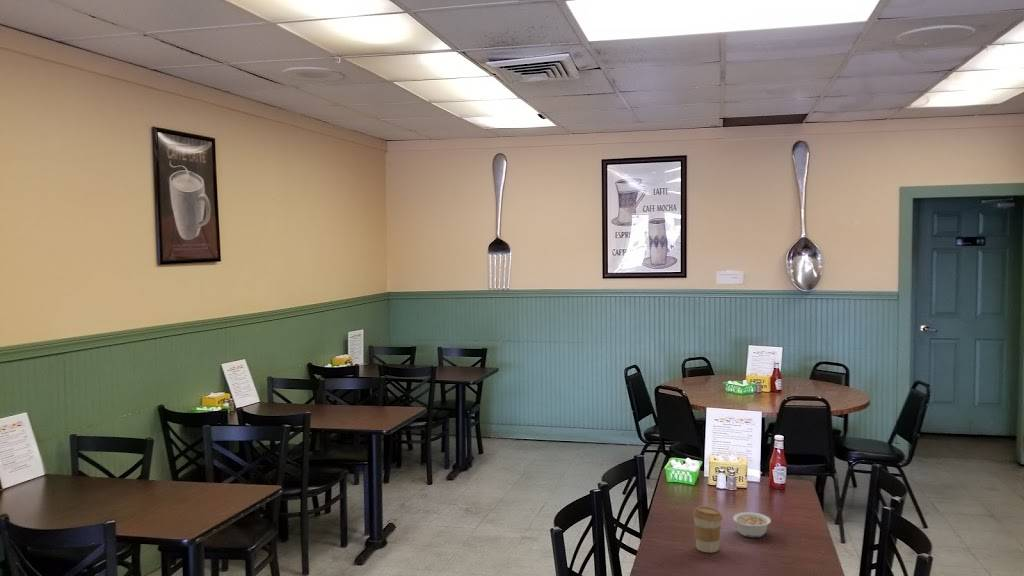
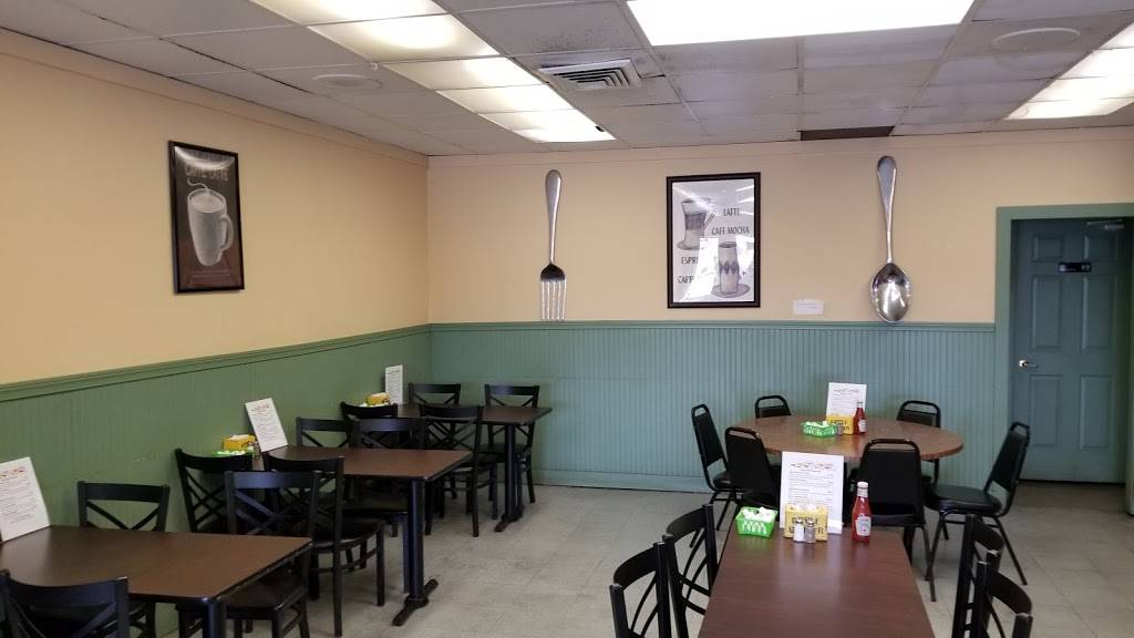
- coffee cup (707, 528)
- legume (751, 524)
